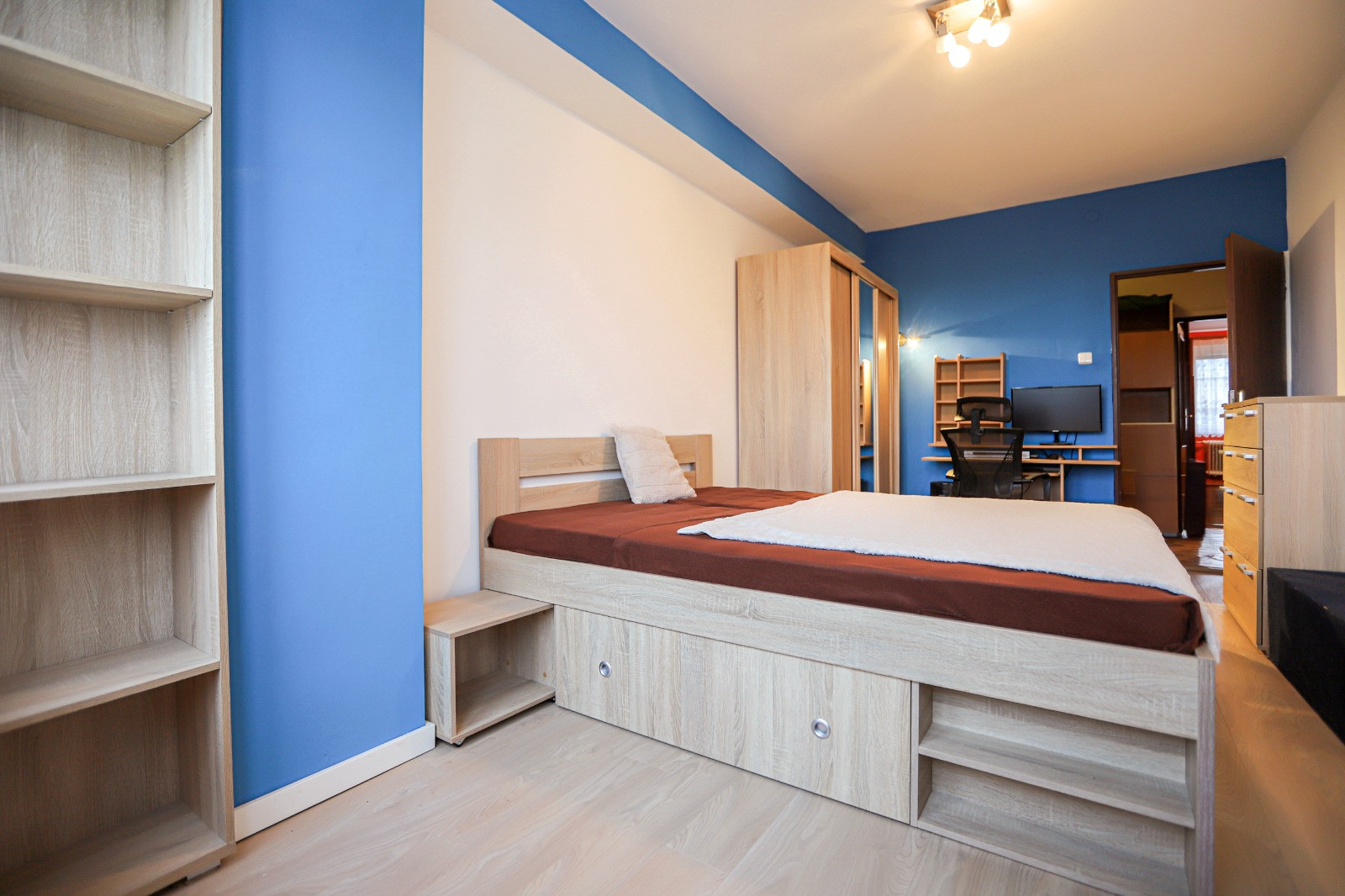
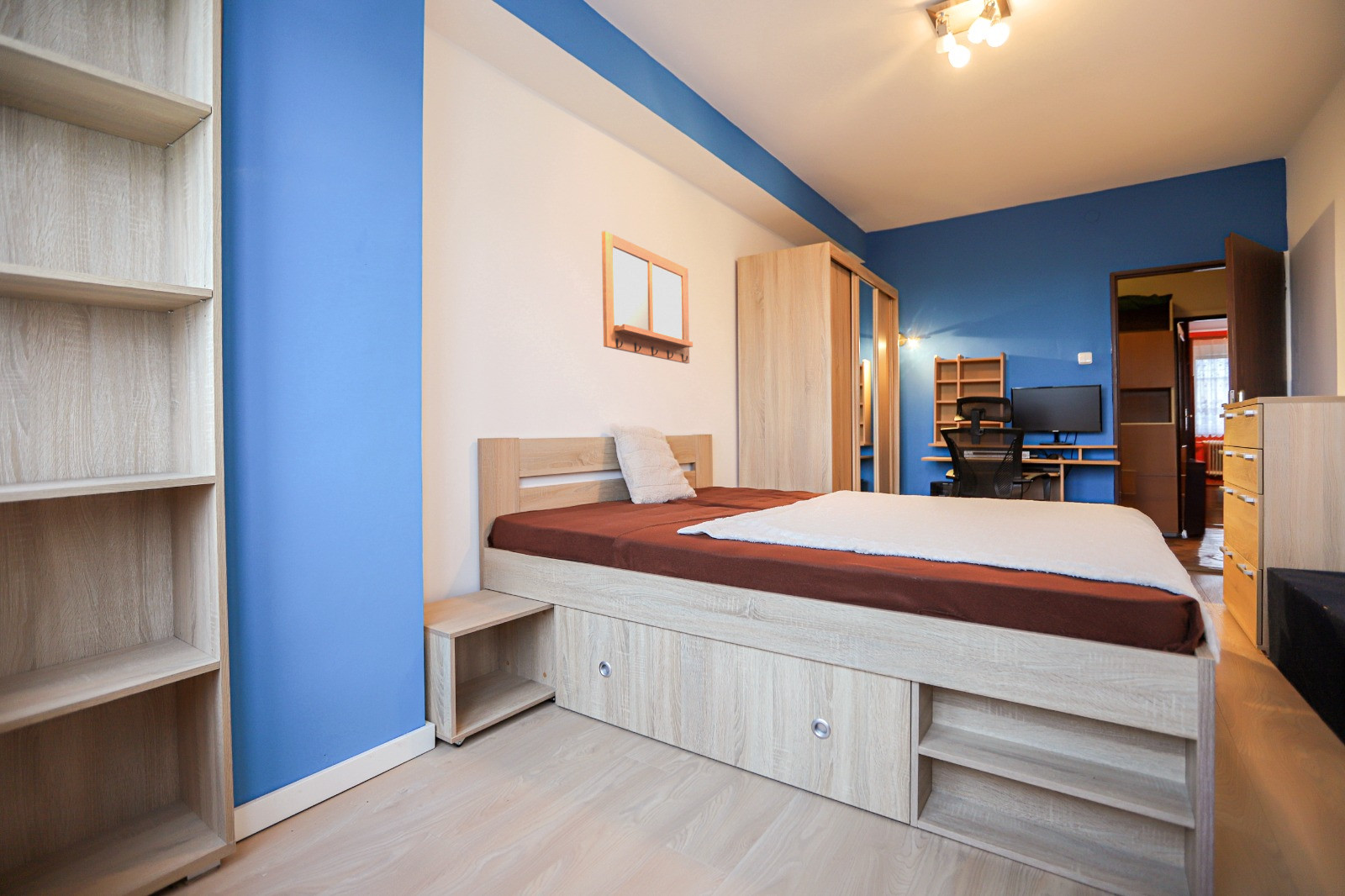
+ writing board (654, 303)
